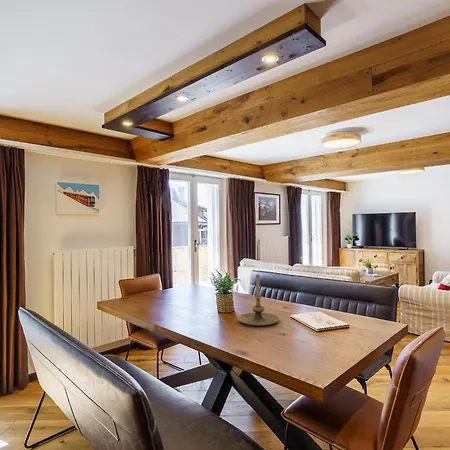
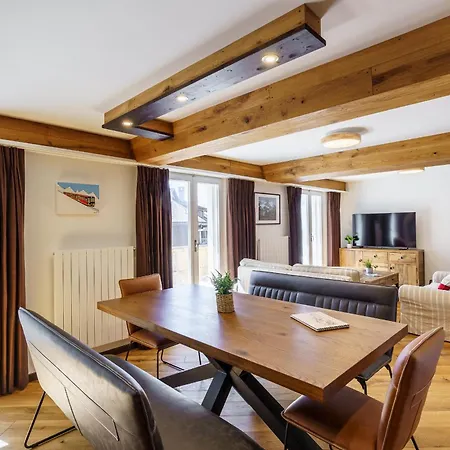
- candle holder (258, 297)
